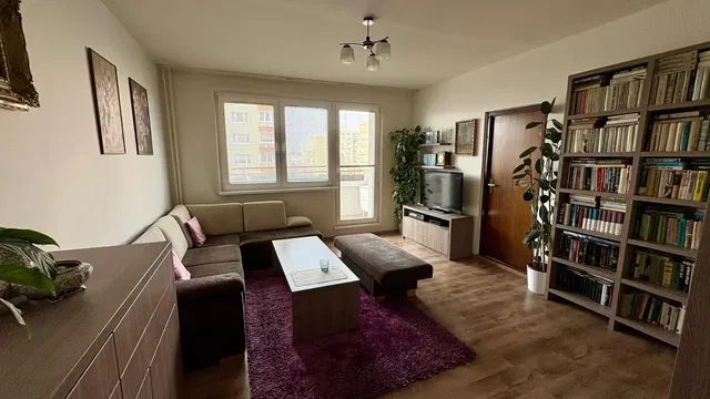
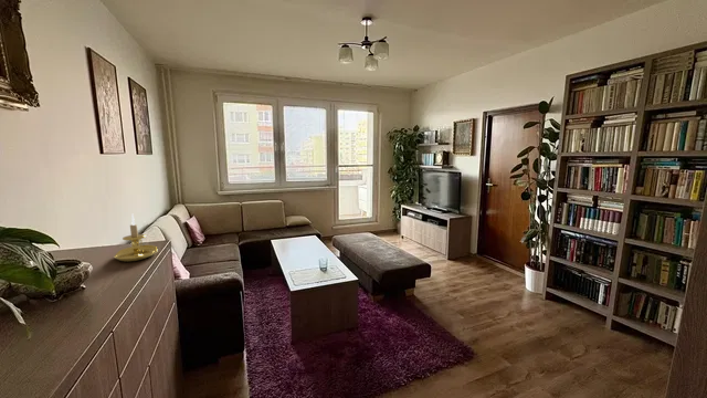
+ candle holder (135, 233)
